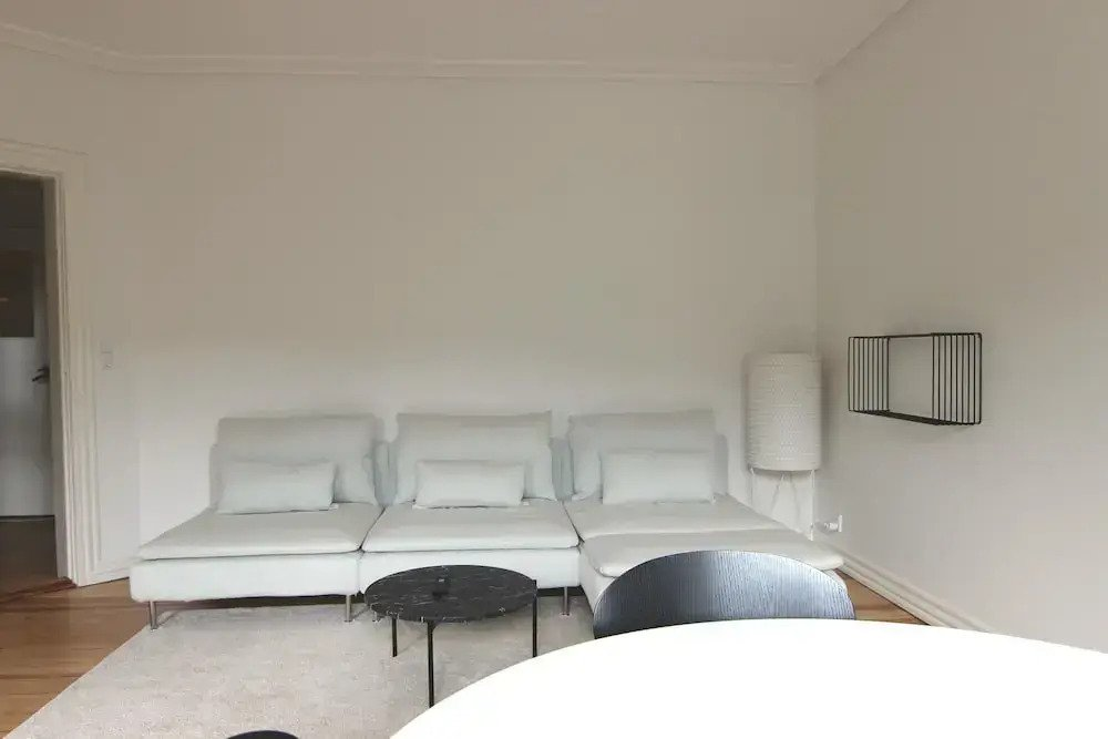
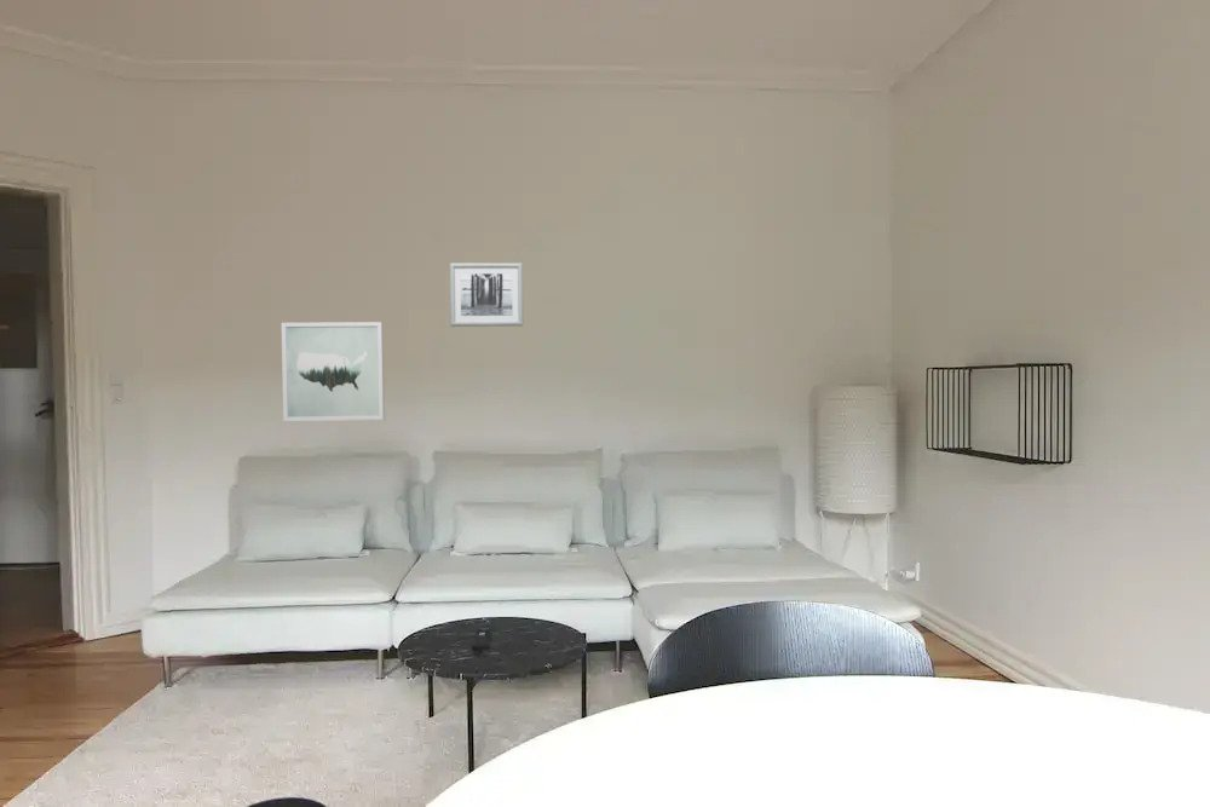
+ wall art (486, 294)
+ wall art (333, 371)
